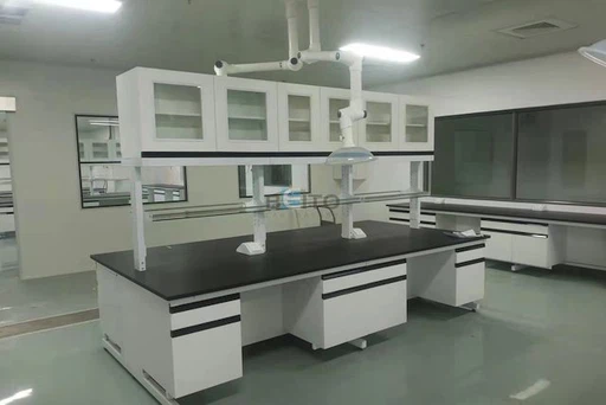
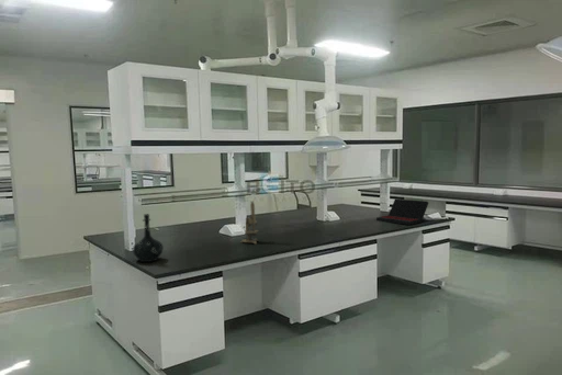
+ microscope (248, 221)
+ bottle (147, 237)
+ laptop (402, 211)
